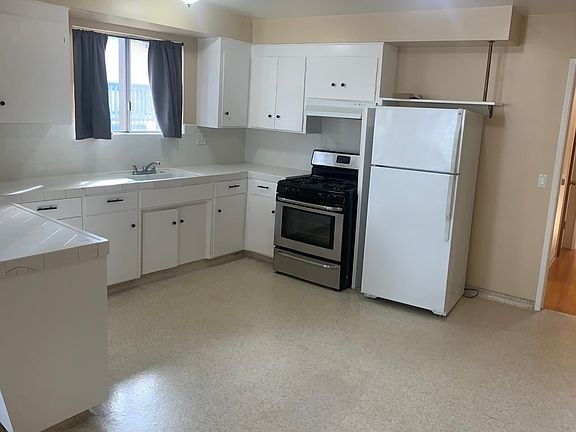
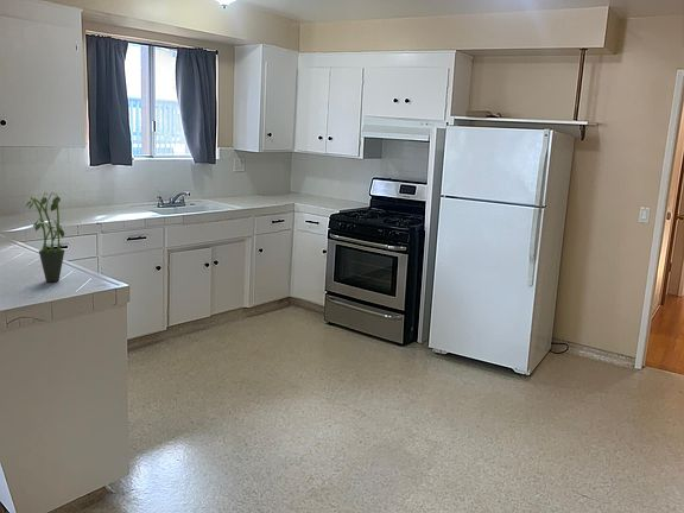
+ potted plant (46, 236)
